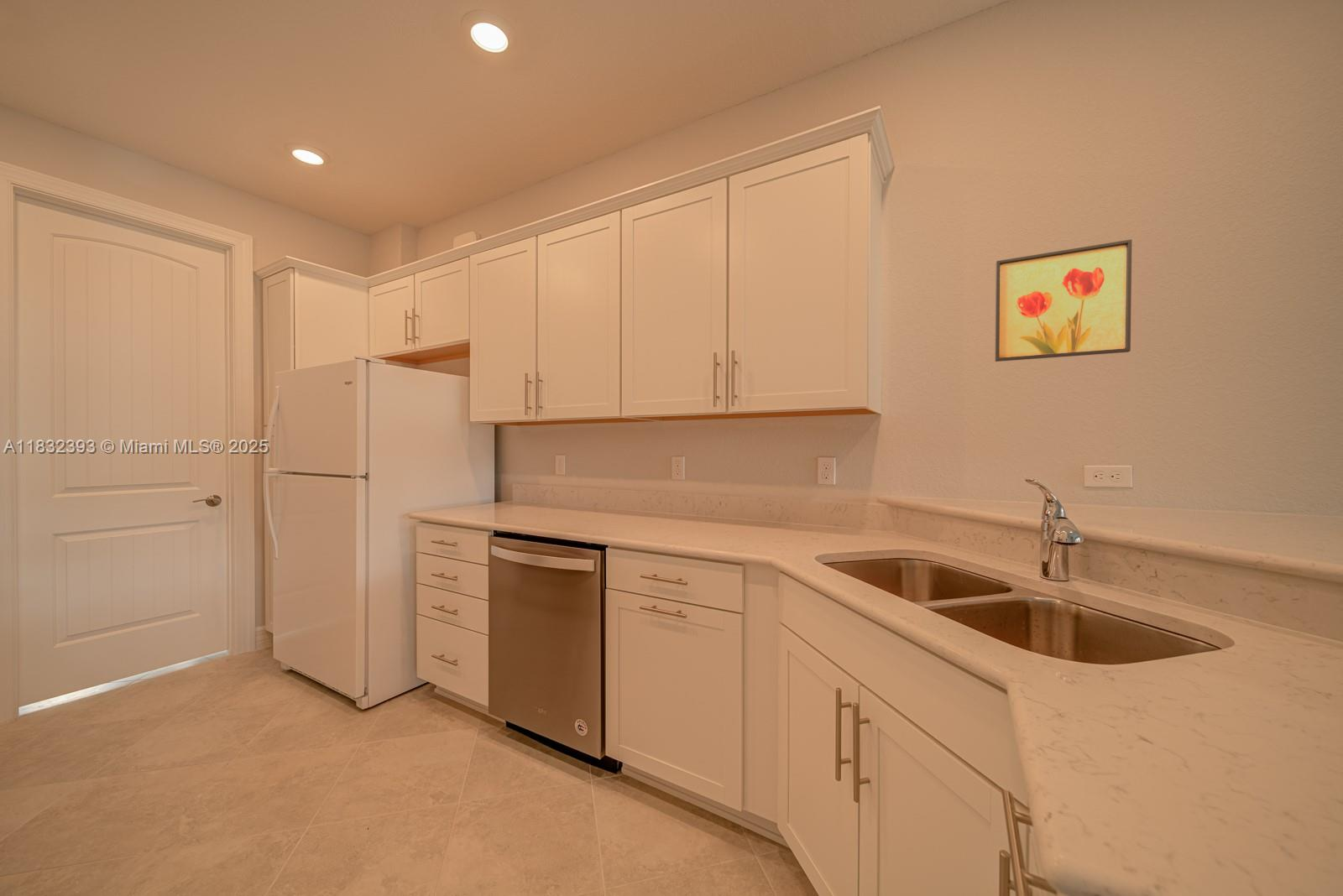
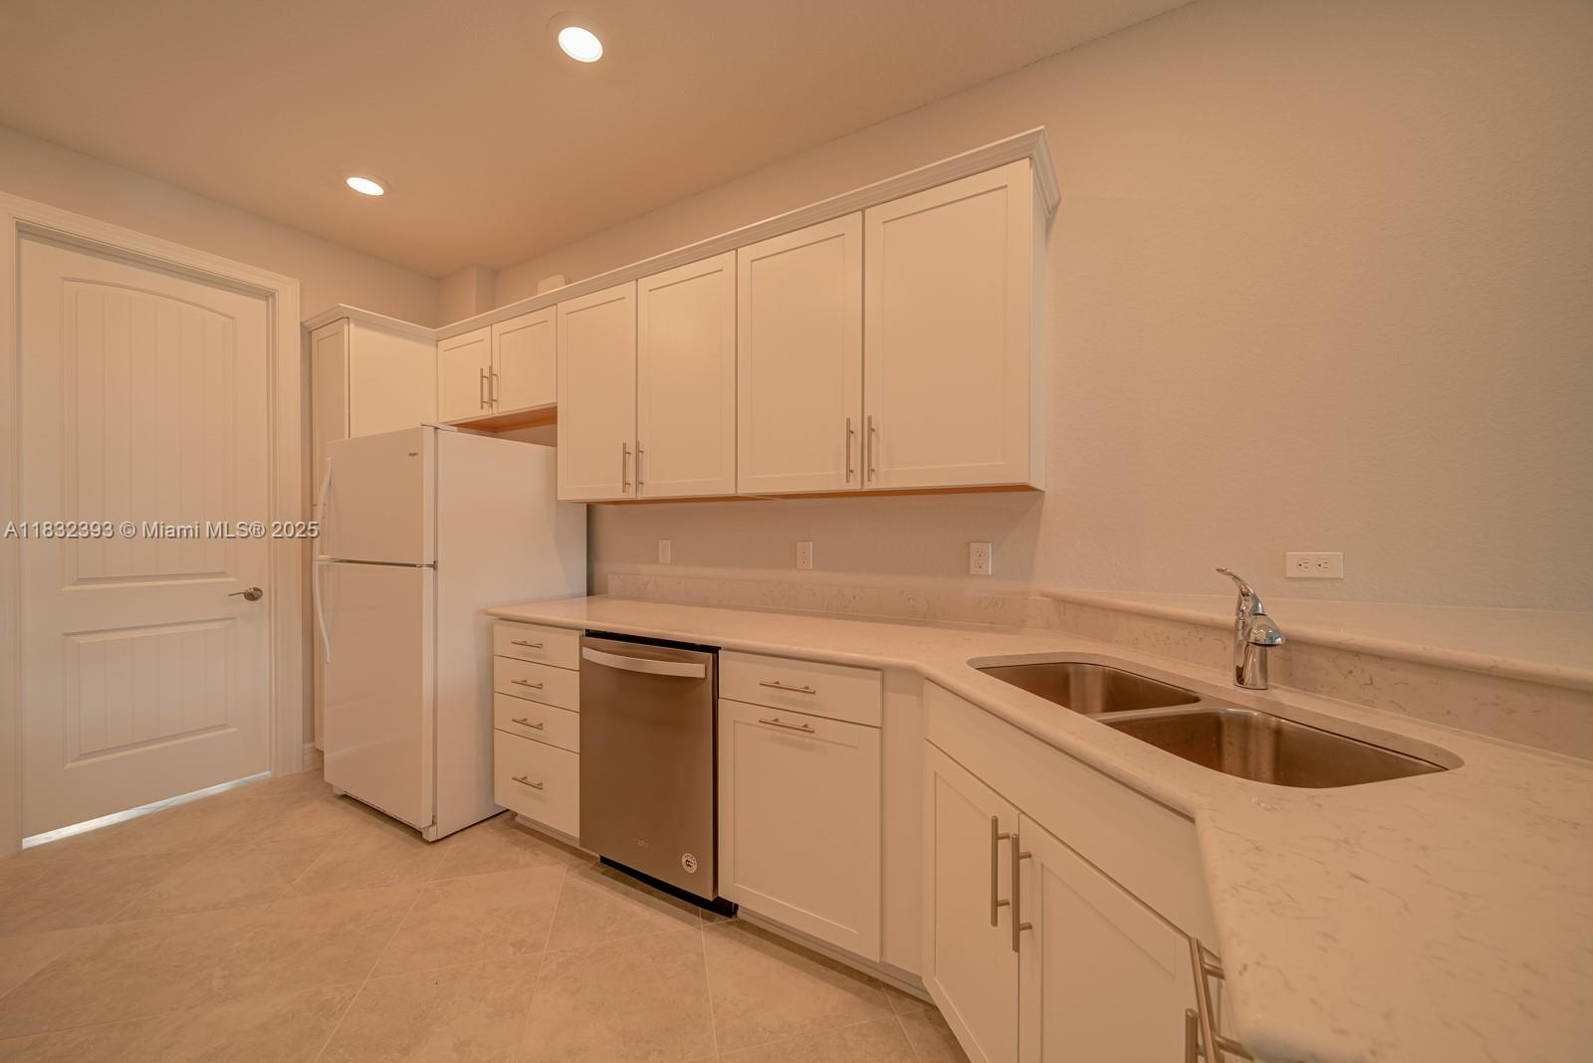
- wall art (1058, 305)
